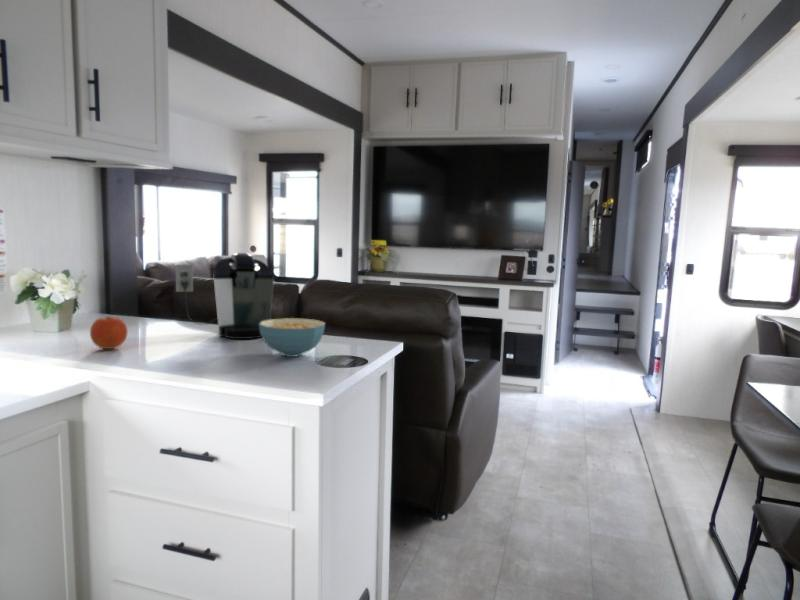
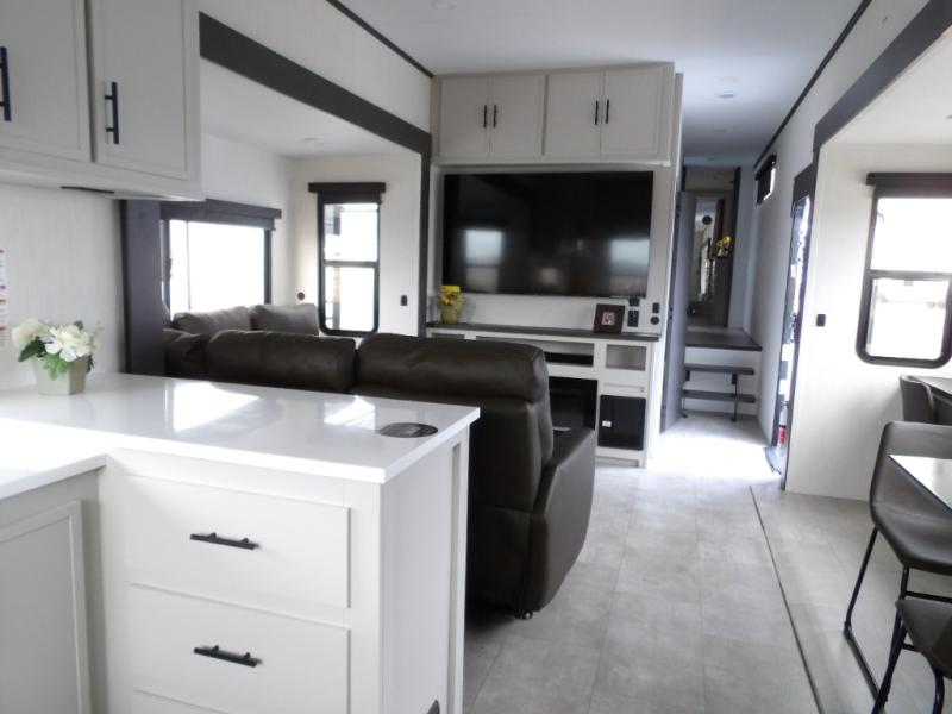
- fruit (109, 332)
- cereal bowl (292, 338)
- coffee maker (226, 293)
